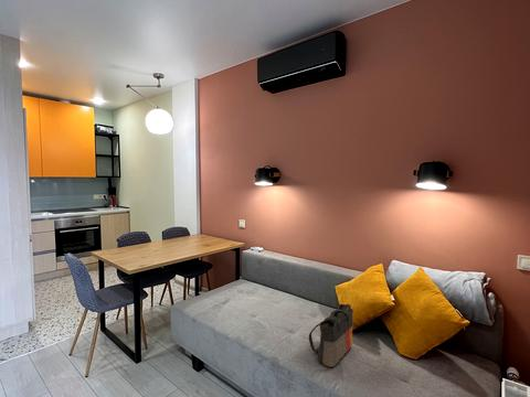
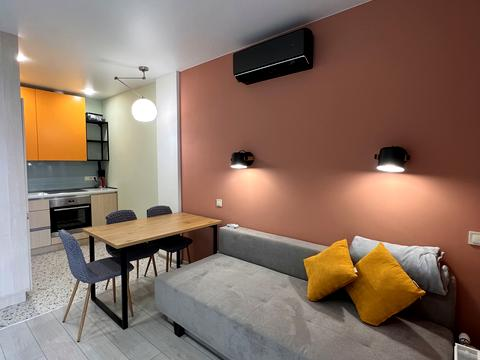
- tote bag (331, 331)
